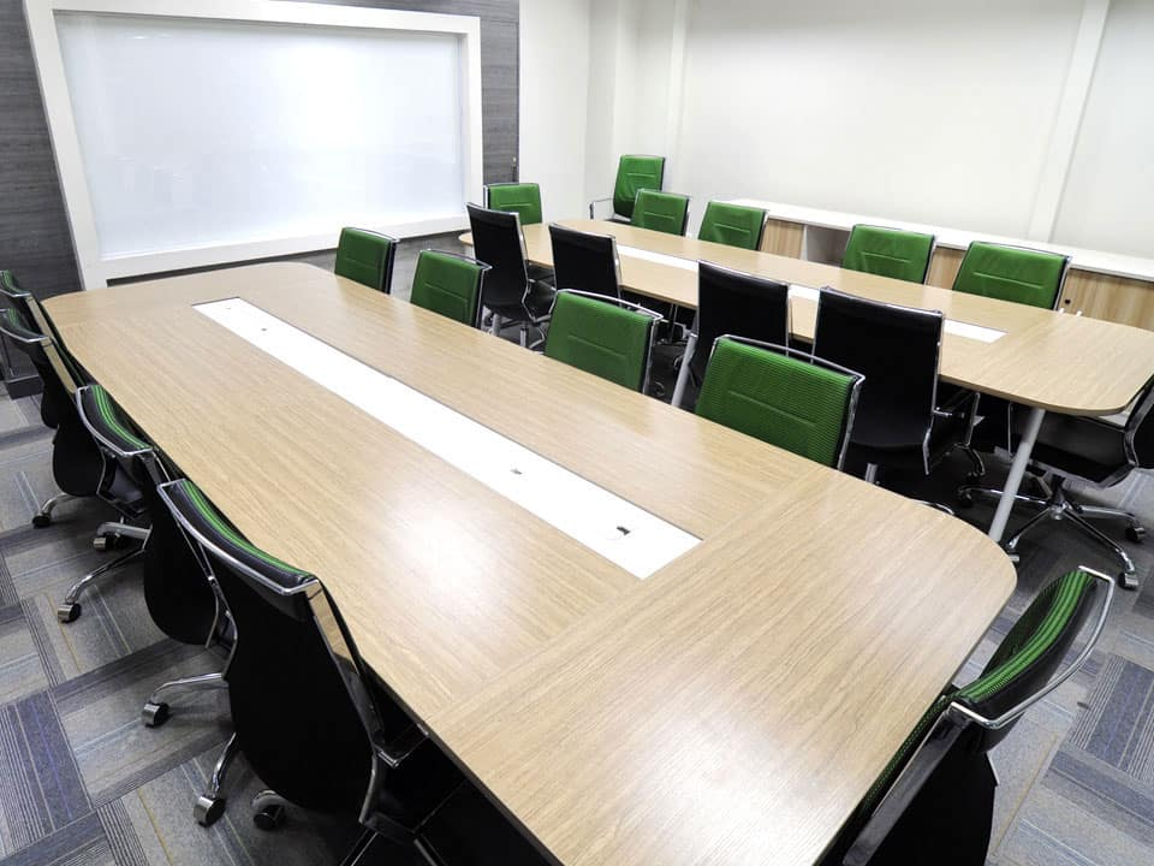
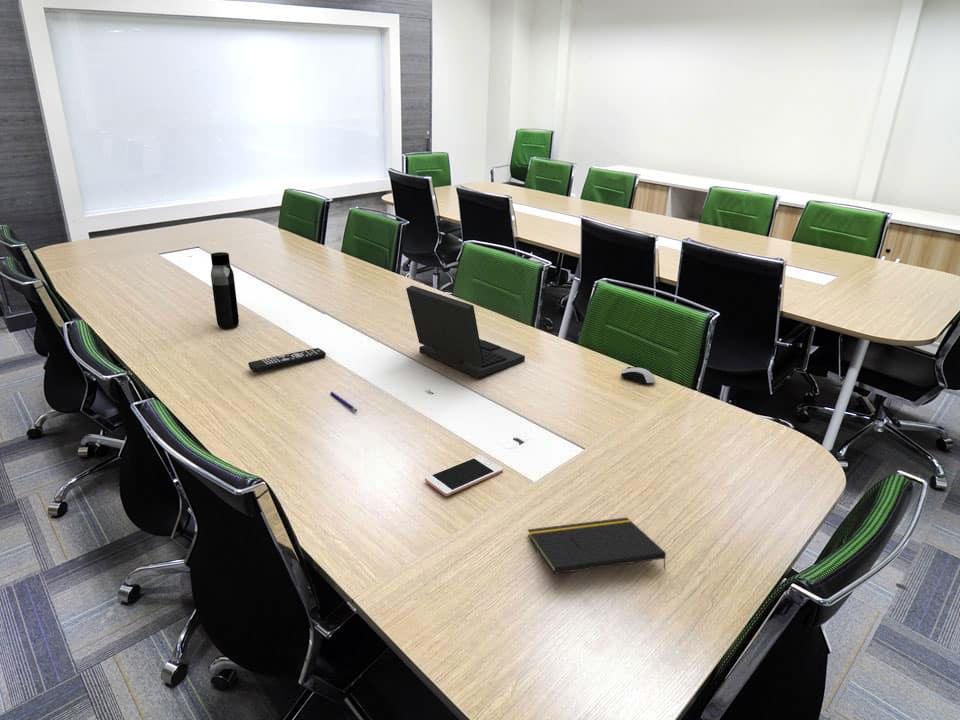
+ notepad (593, 543)
+ water bottle (224, 290)
+ pen (343, 401)
+ laptop (466, 324)
+ remote control (288, 360)
+ computer mouse (638, 373)
+ cell phone (464, 474)
